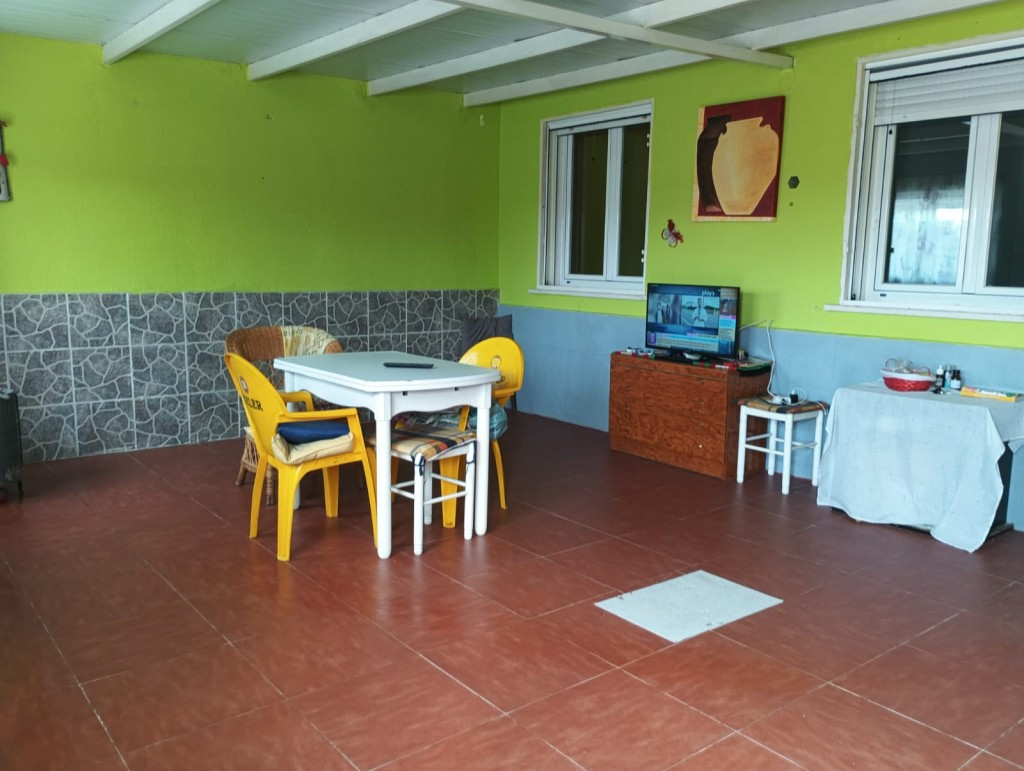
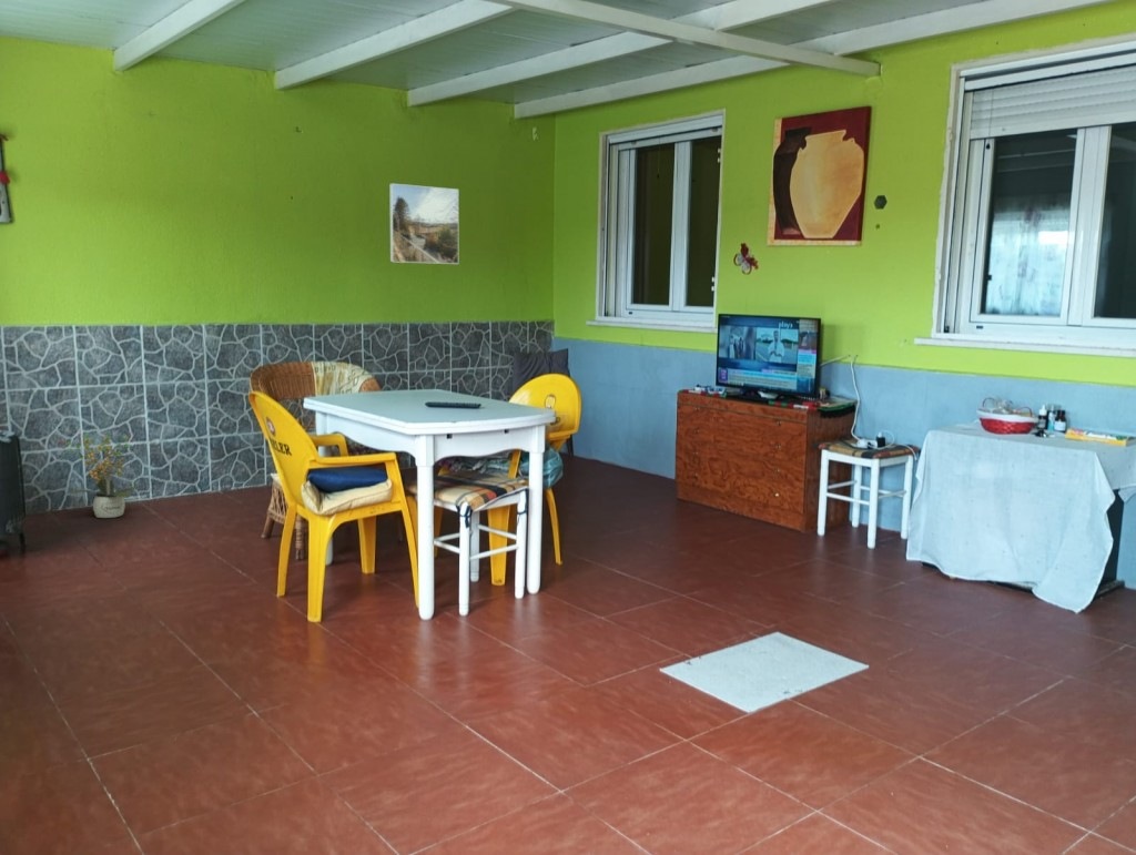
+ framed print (425, 224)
+ potted plant (102, 475)
